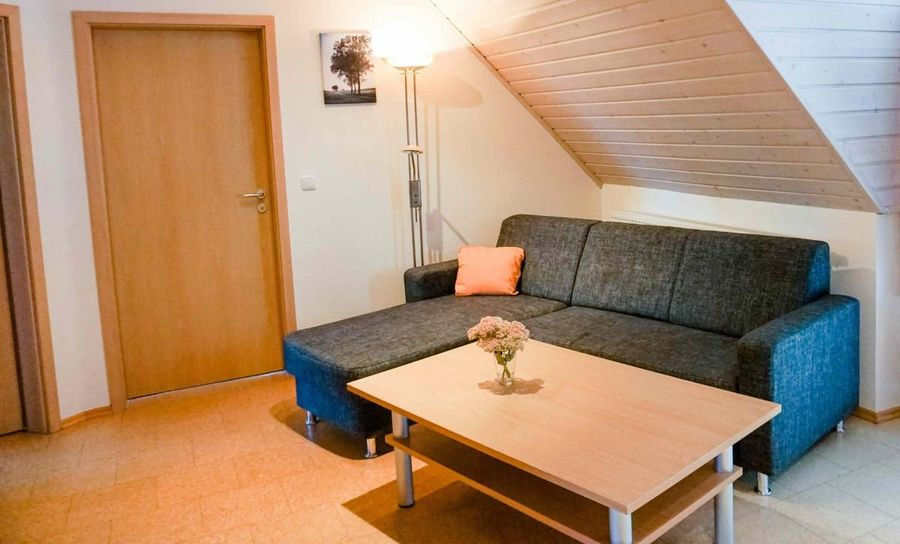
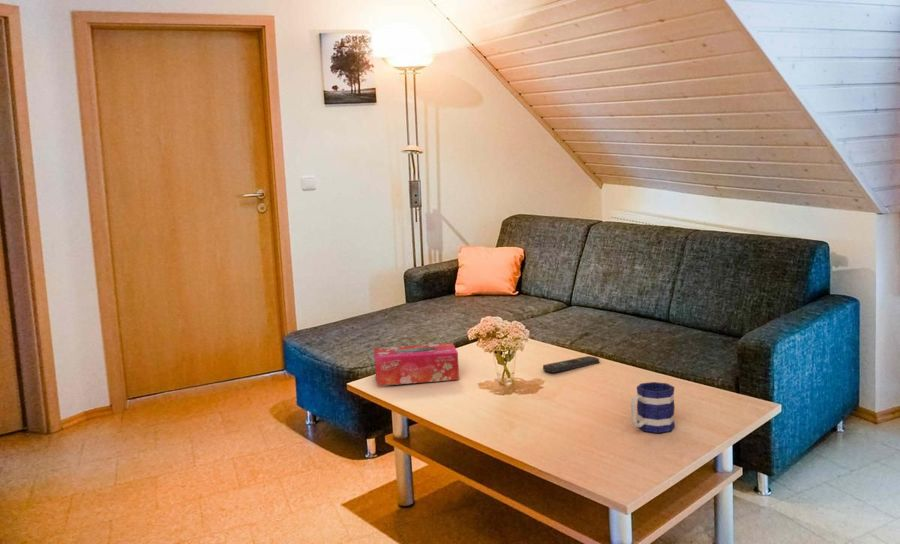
+ mug (650, 408)
+ remote control (571, 363)
+ tissue box (415, 363)
